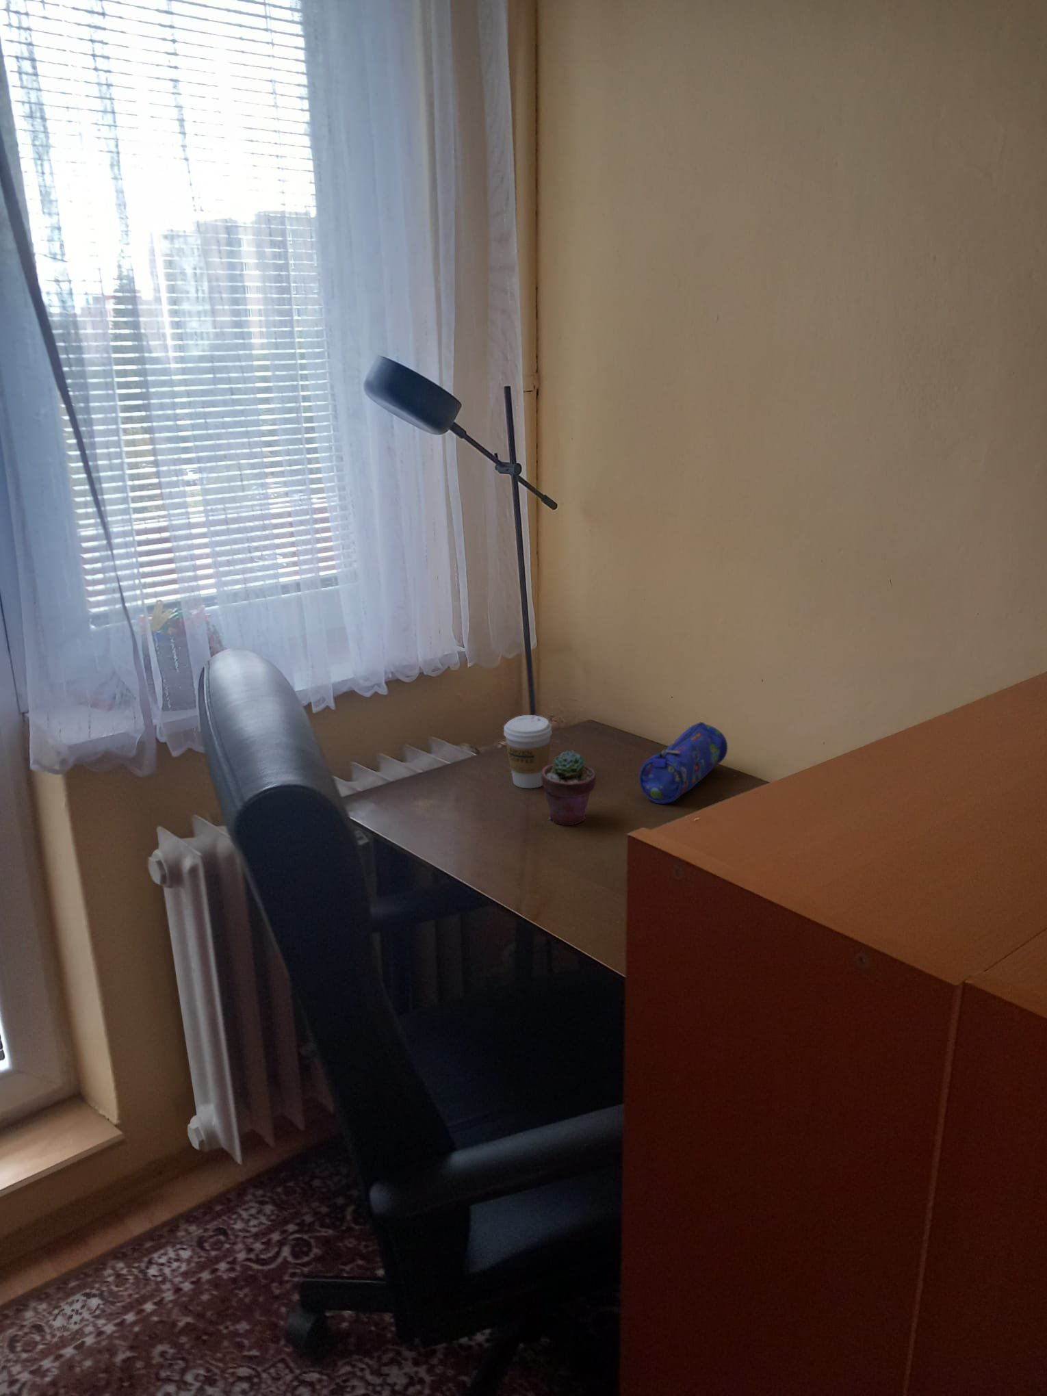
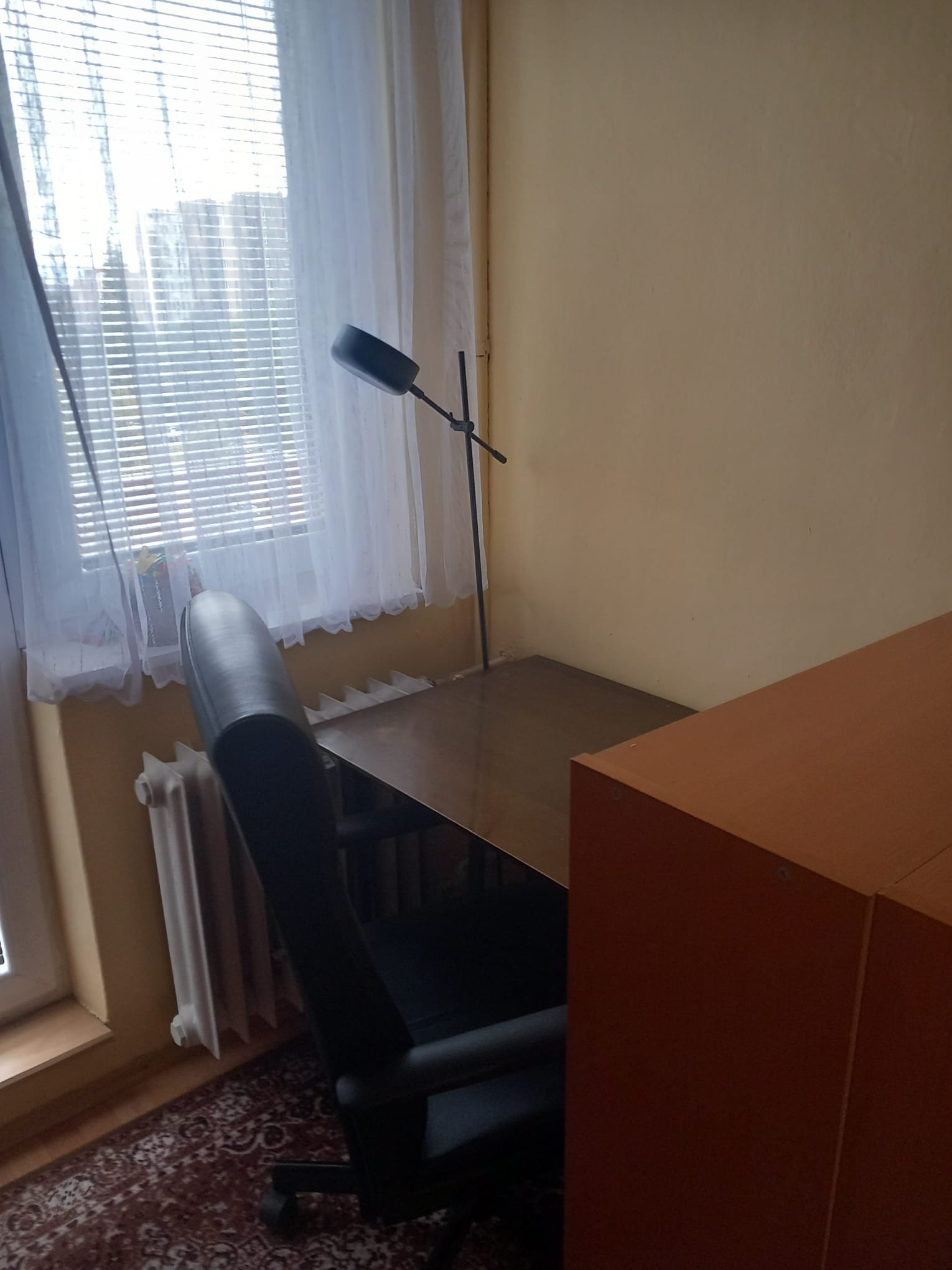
- pencil case (684, 761)
- potted succulent (567, 786)
- coffee cup (528, 752)
